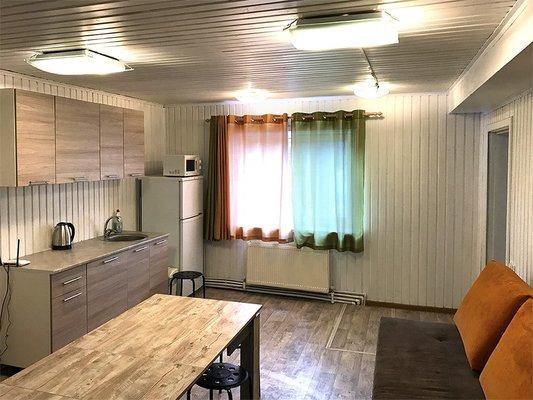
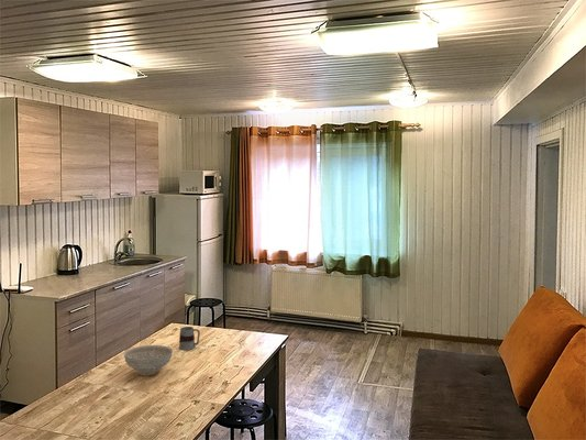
+ mug (189, 338)
+ decorative bowl (148, 361)
